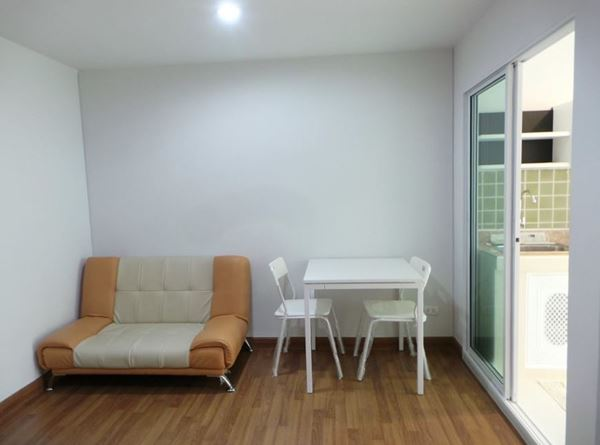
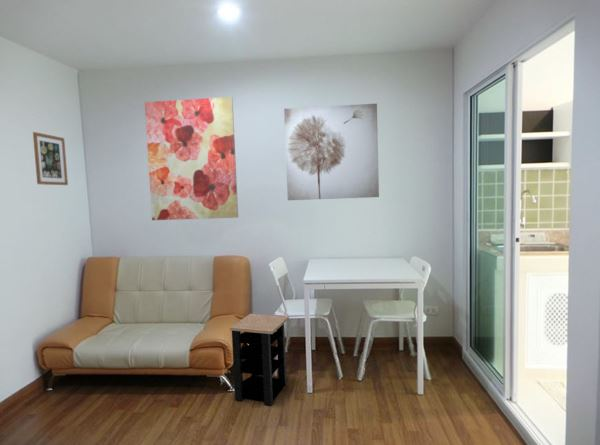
+ wall art (191, 160)
+ side table (260, 357)
+ wall art (51, 160)
+ wall art (331, 153)
